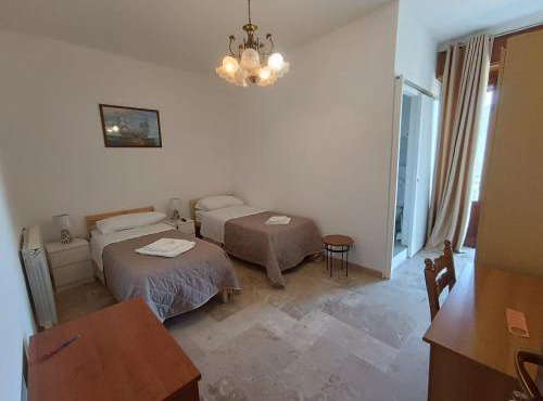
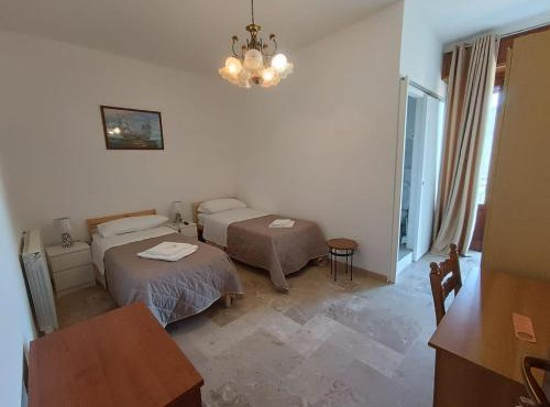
- pen (63, 345)
